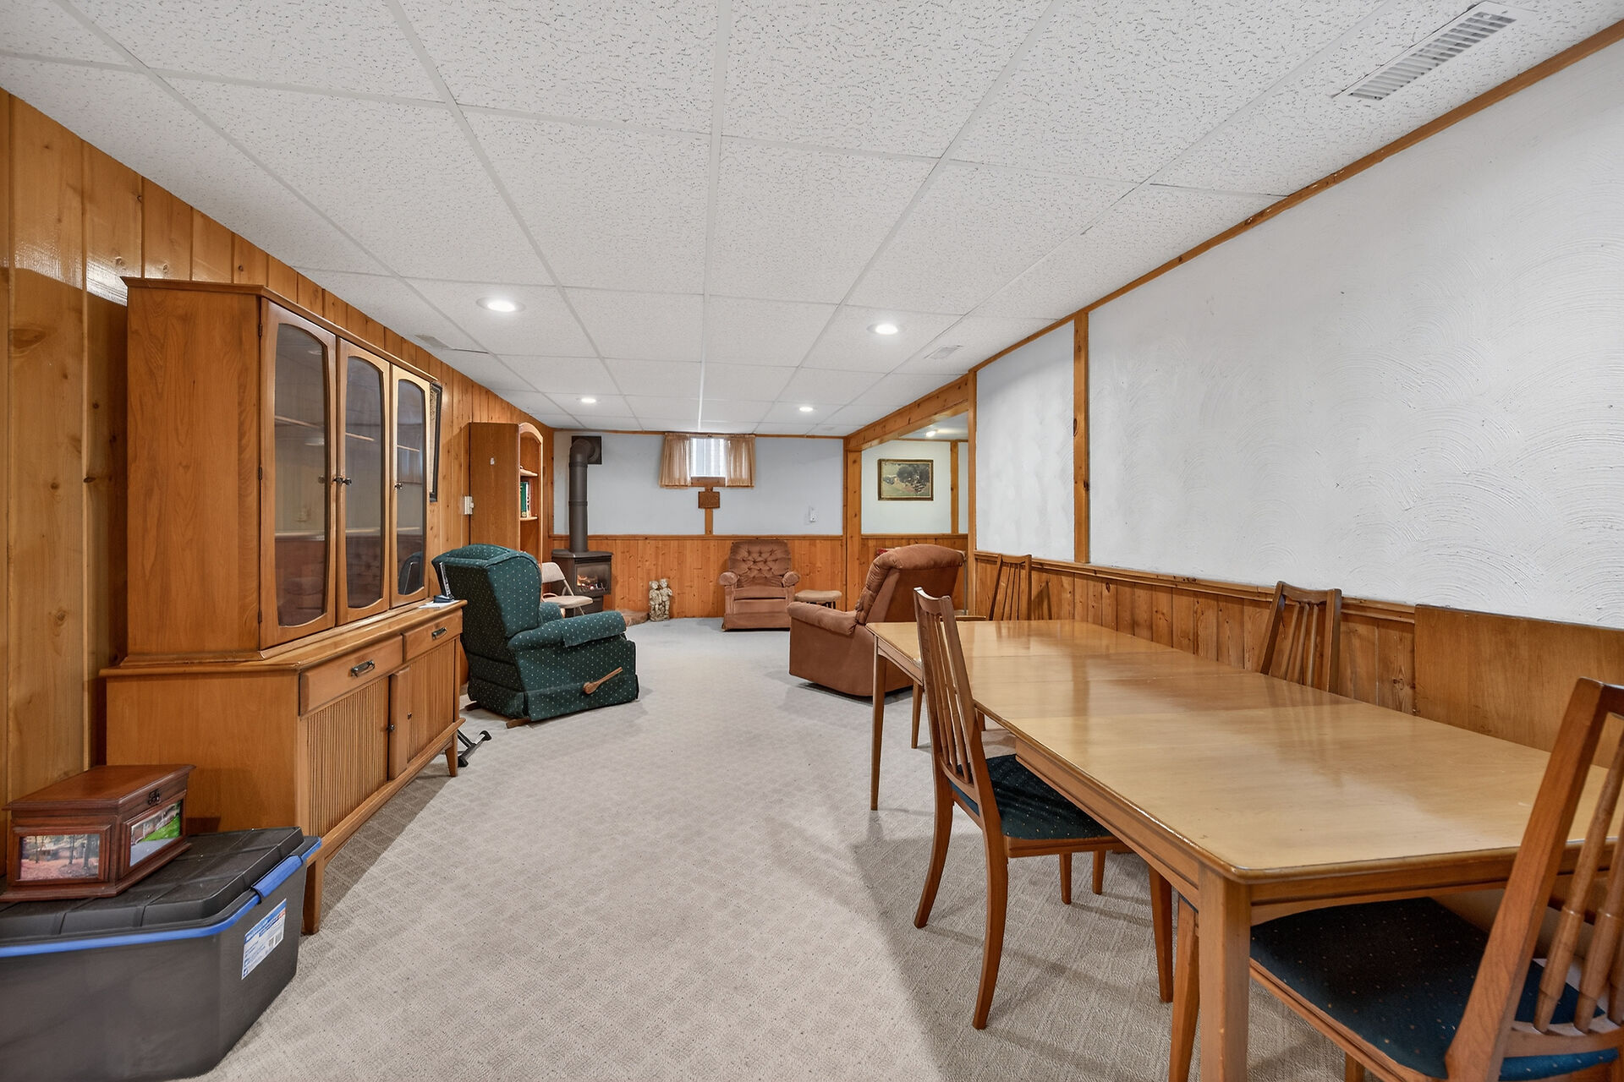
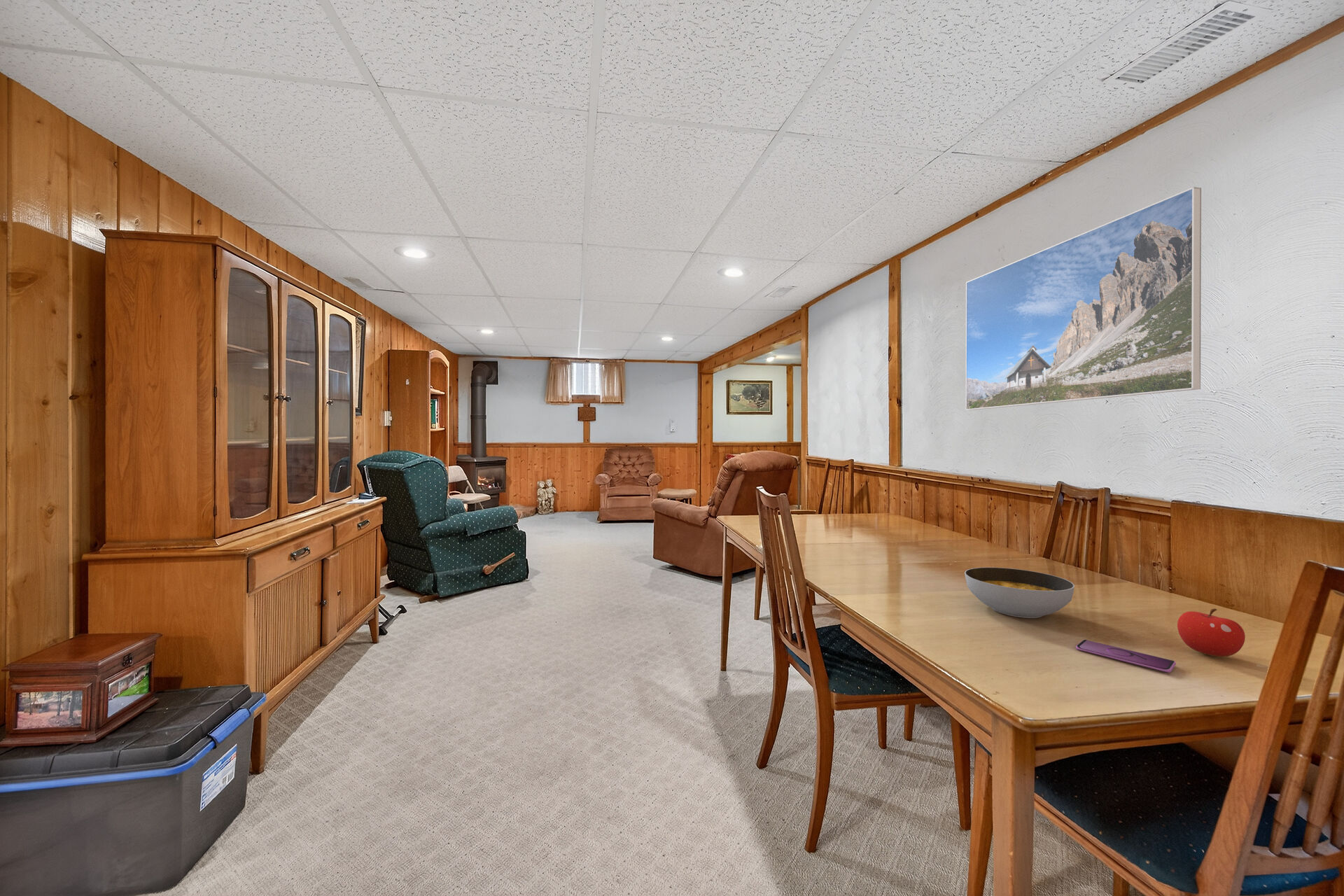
+ soup bowl (1016, 594)
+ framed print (1057, 323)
+ fruit (1210, 631)
+ smartphone (1124, 654)
